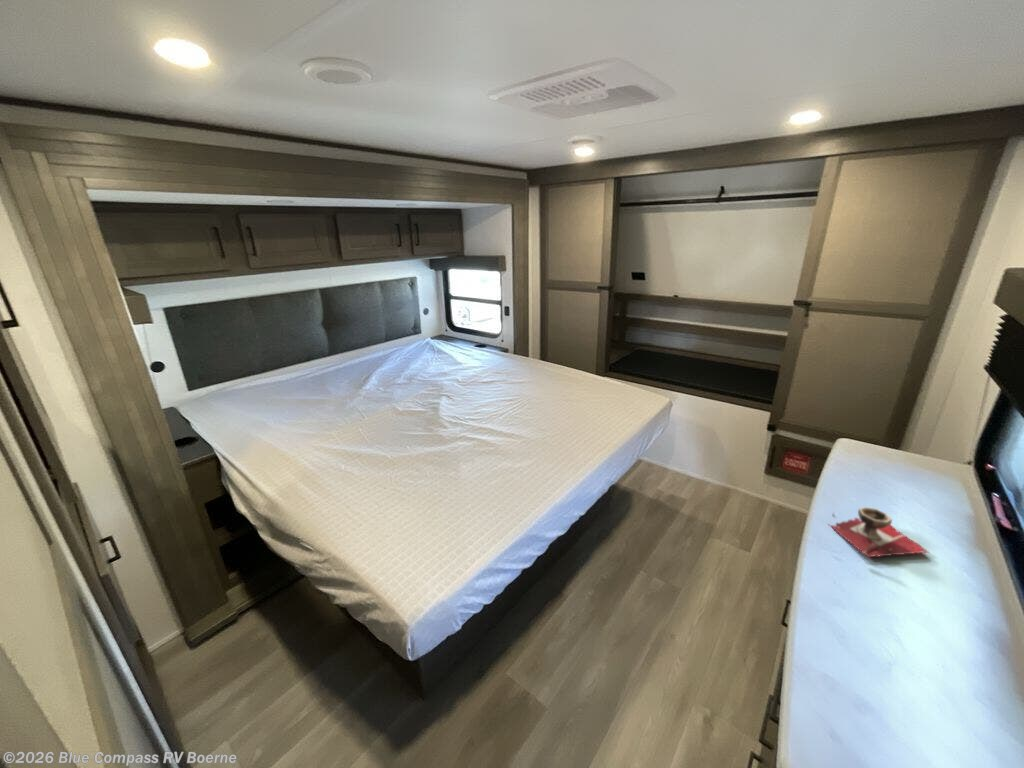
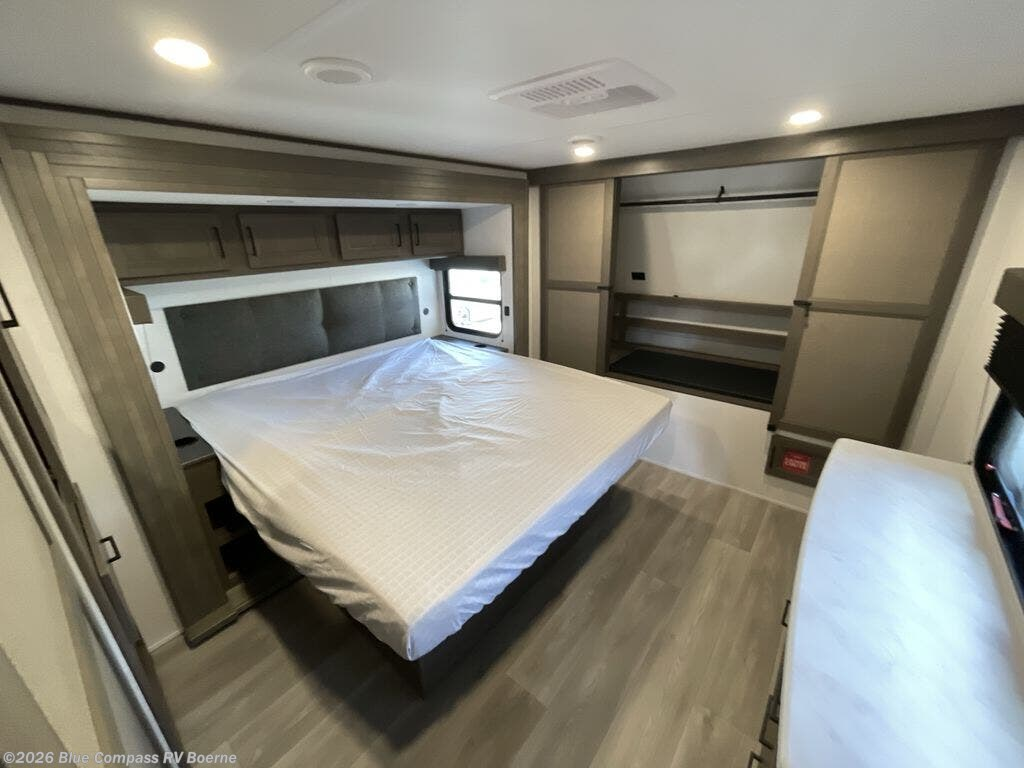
- decorative bowl (875, 525)
